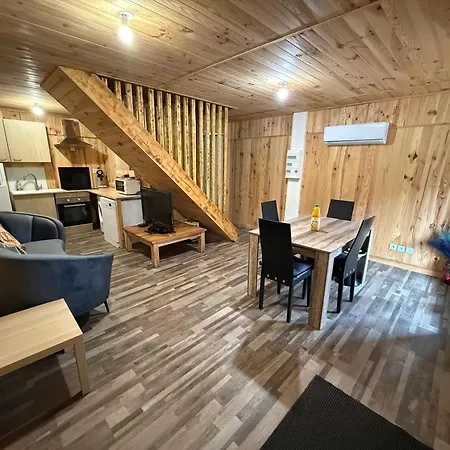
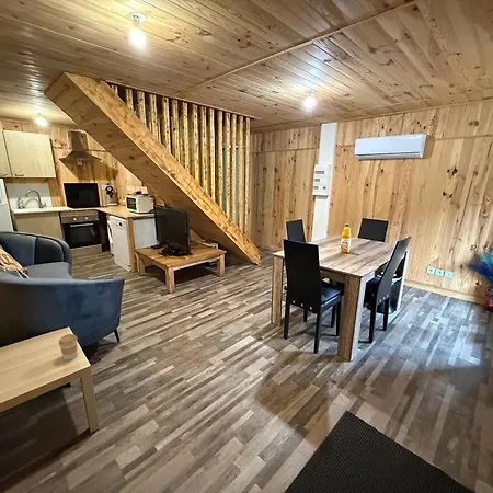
+ coffee cup (69, 346)
